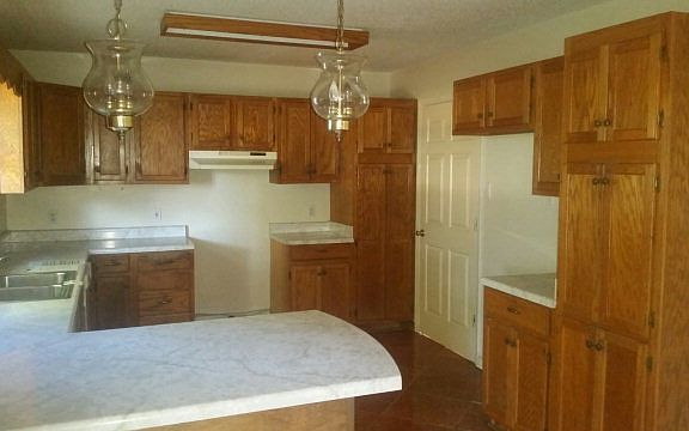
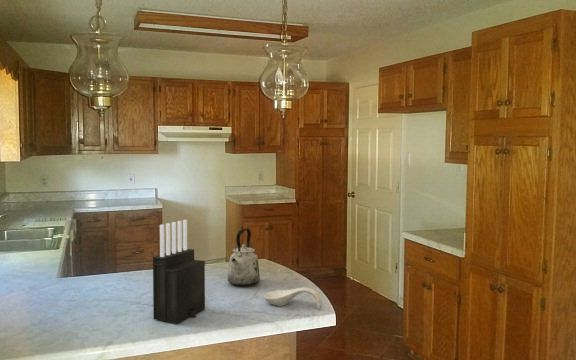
+ knife block (182, 269)
+ spoon rest (292, 296)
+ kettle (241, 257)
